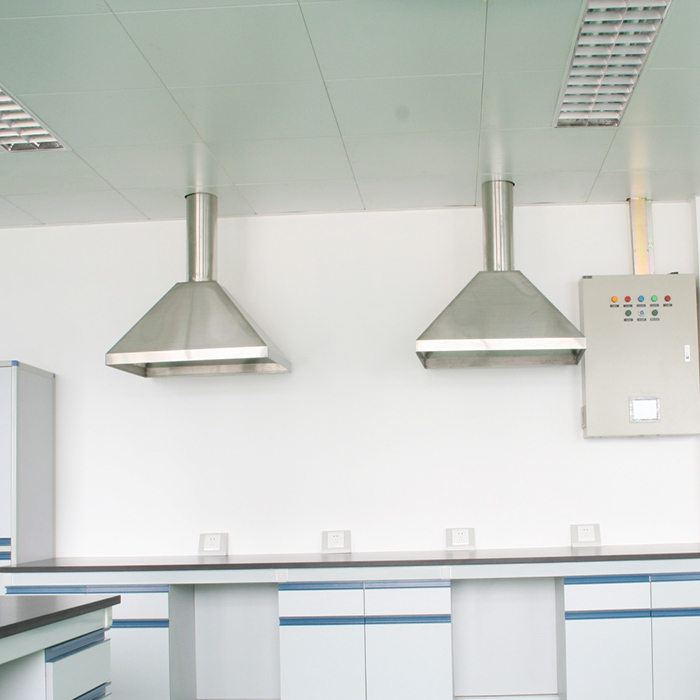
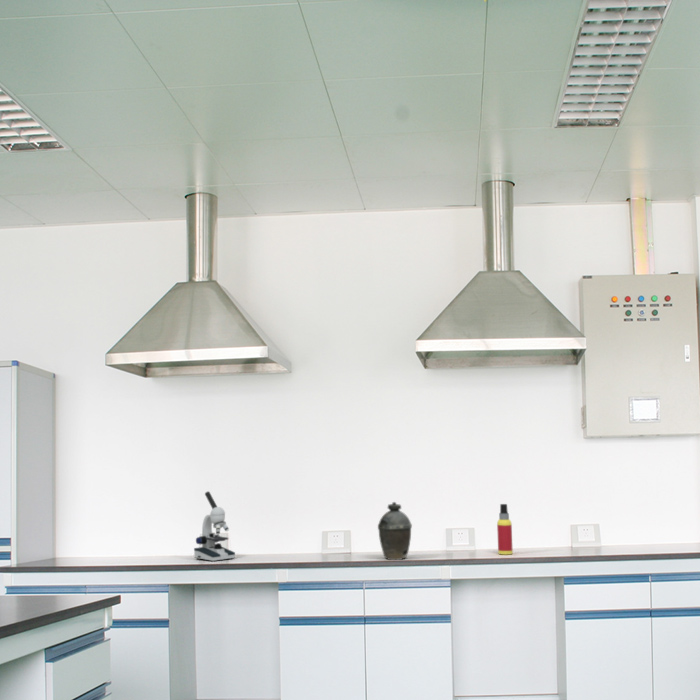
+ microscope (214, 525)
+ spray bottle (504, 528)
+ kettle (394, 529)
